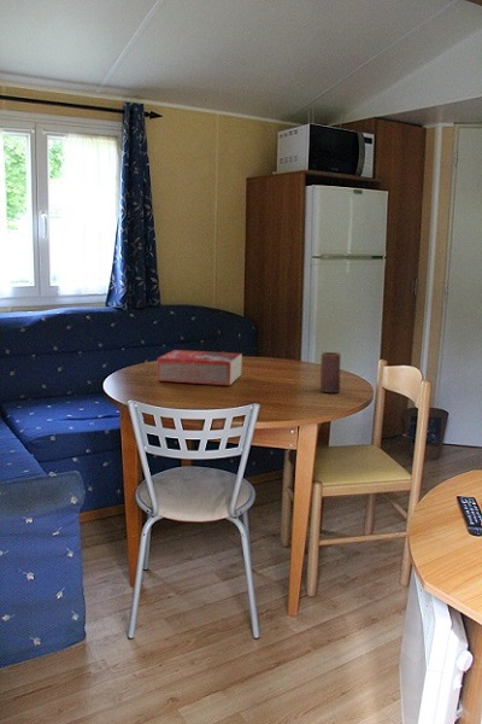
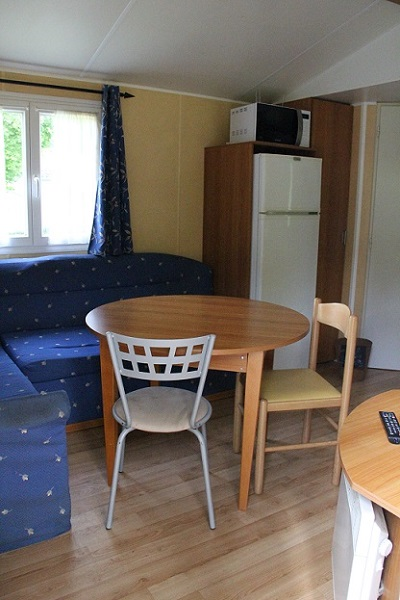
- candle (330, 372)
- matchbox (200, 366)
